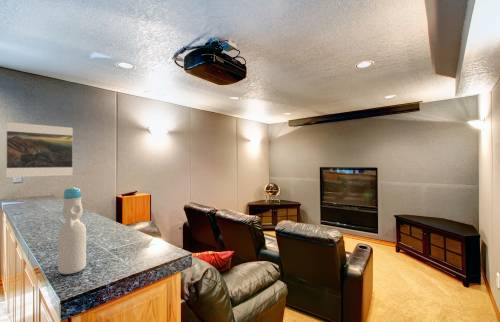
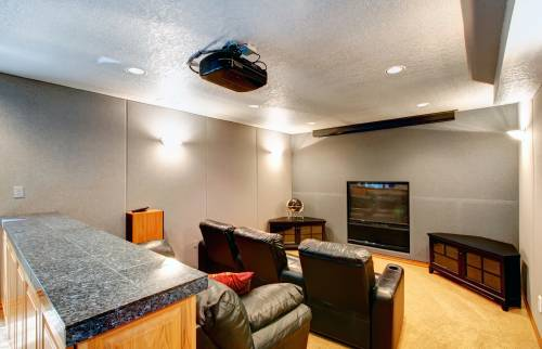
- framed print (41, 150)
- bottle (72, 228)
